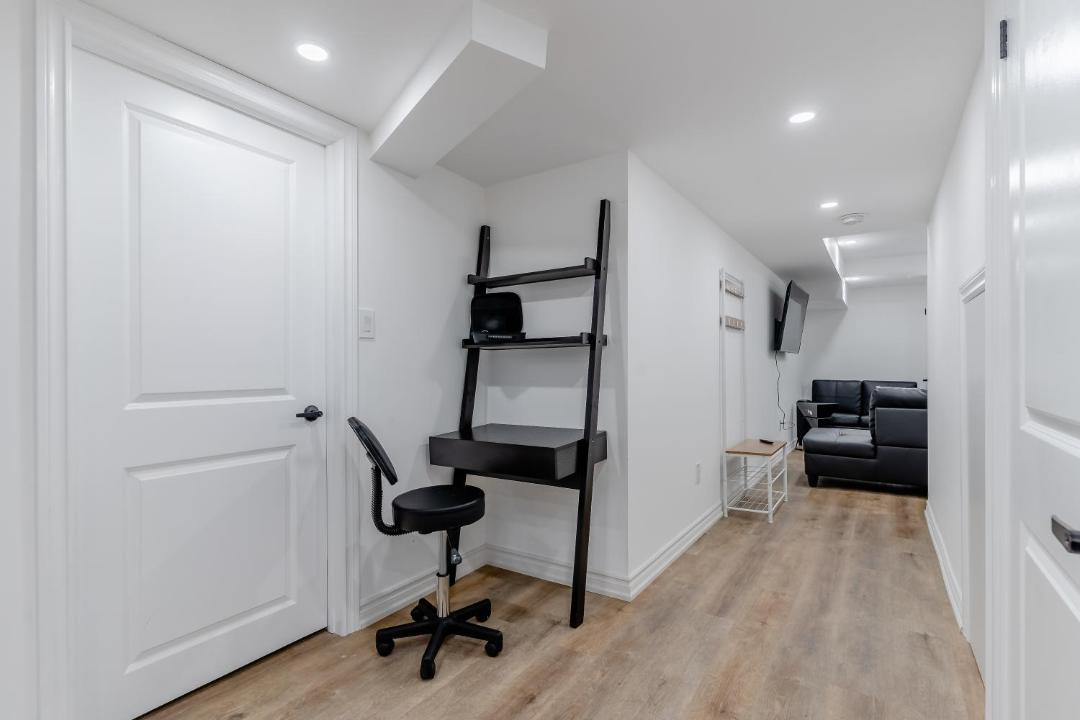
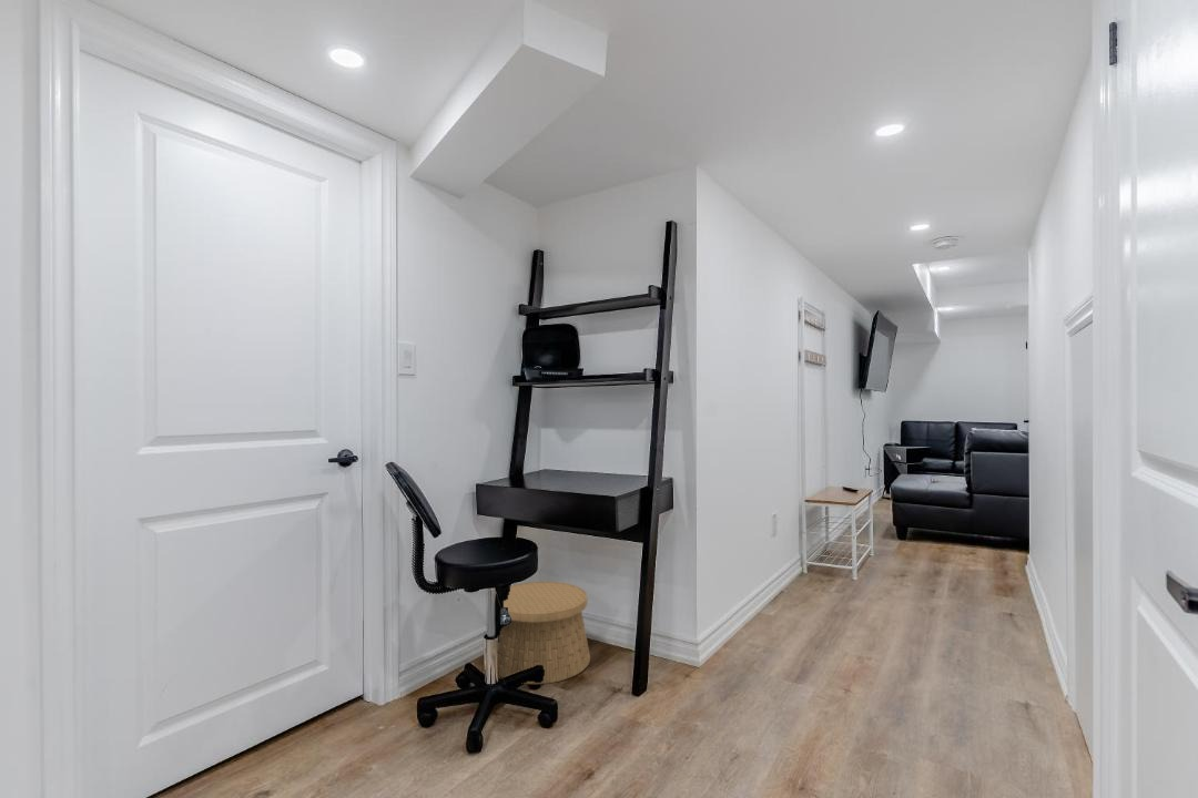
+ basket (539, 627)
